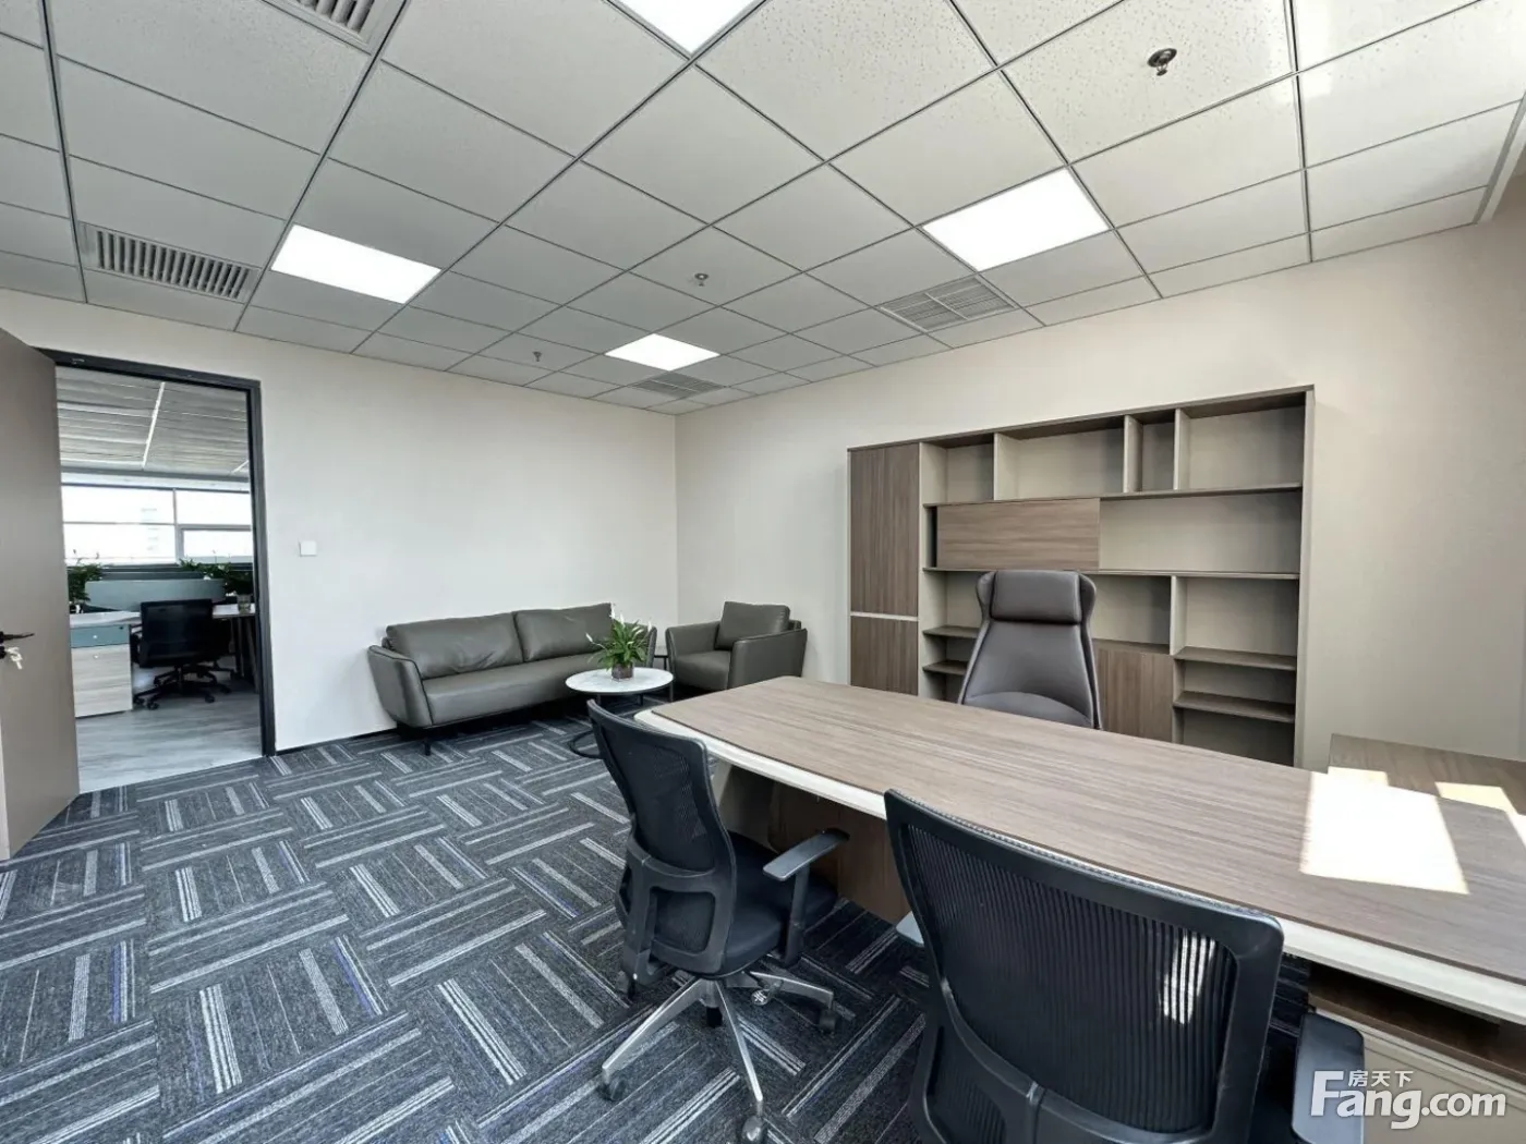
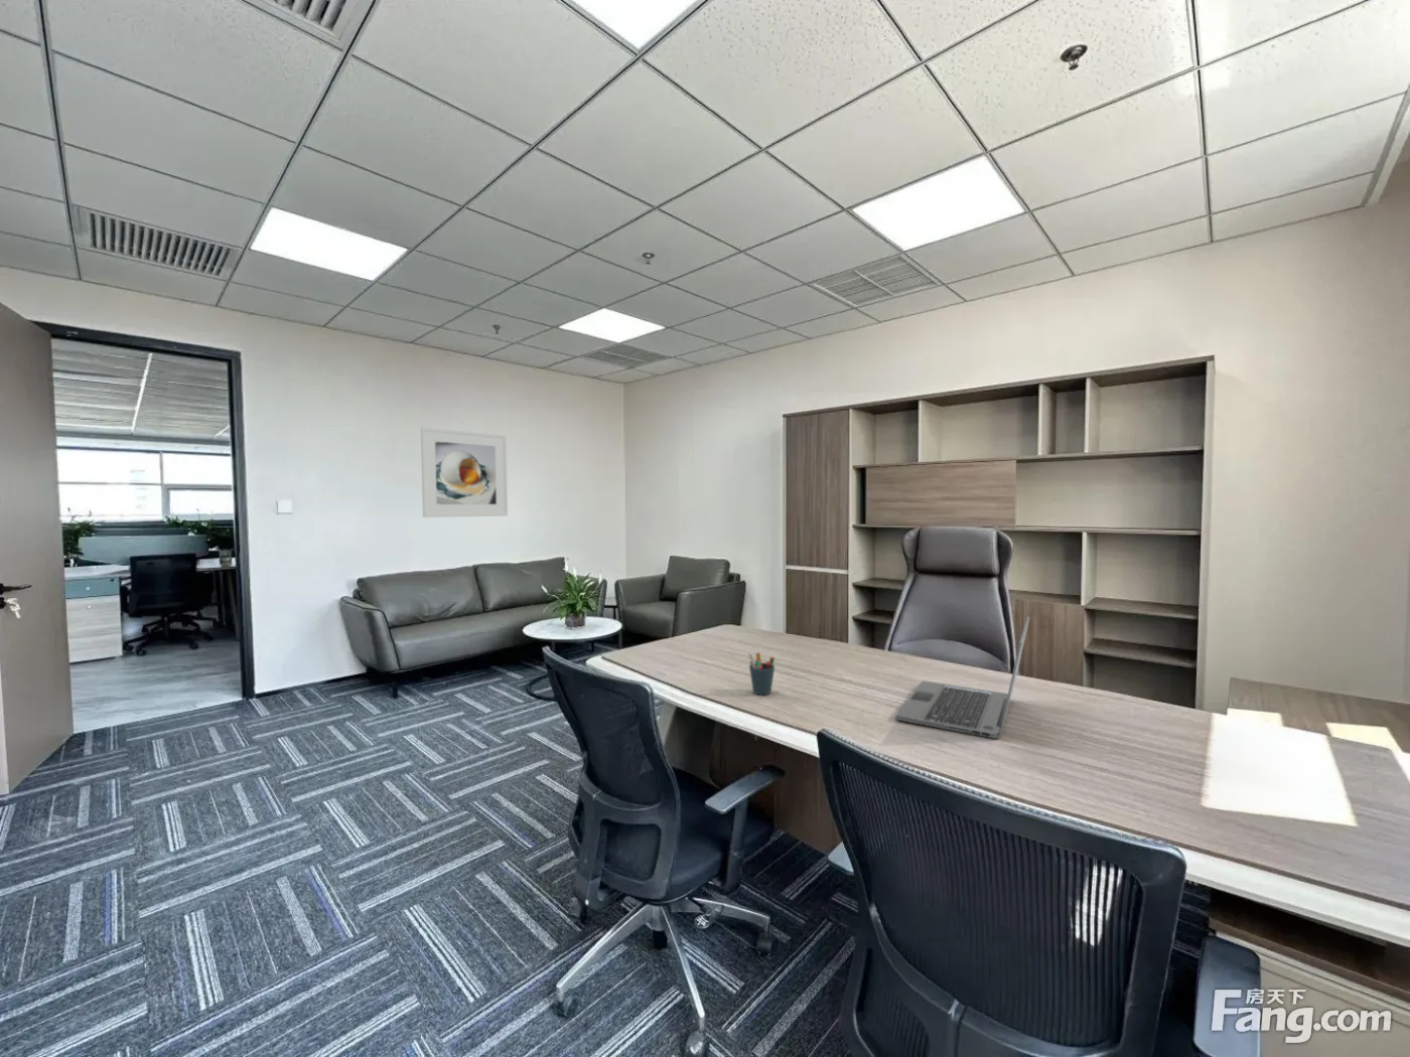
+ pen holder (762, 672)
+ laptop (964, 686)
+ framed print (466, 474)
